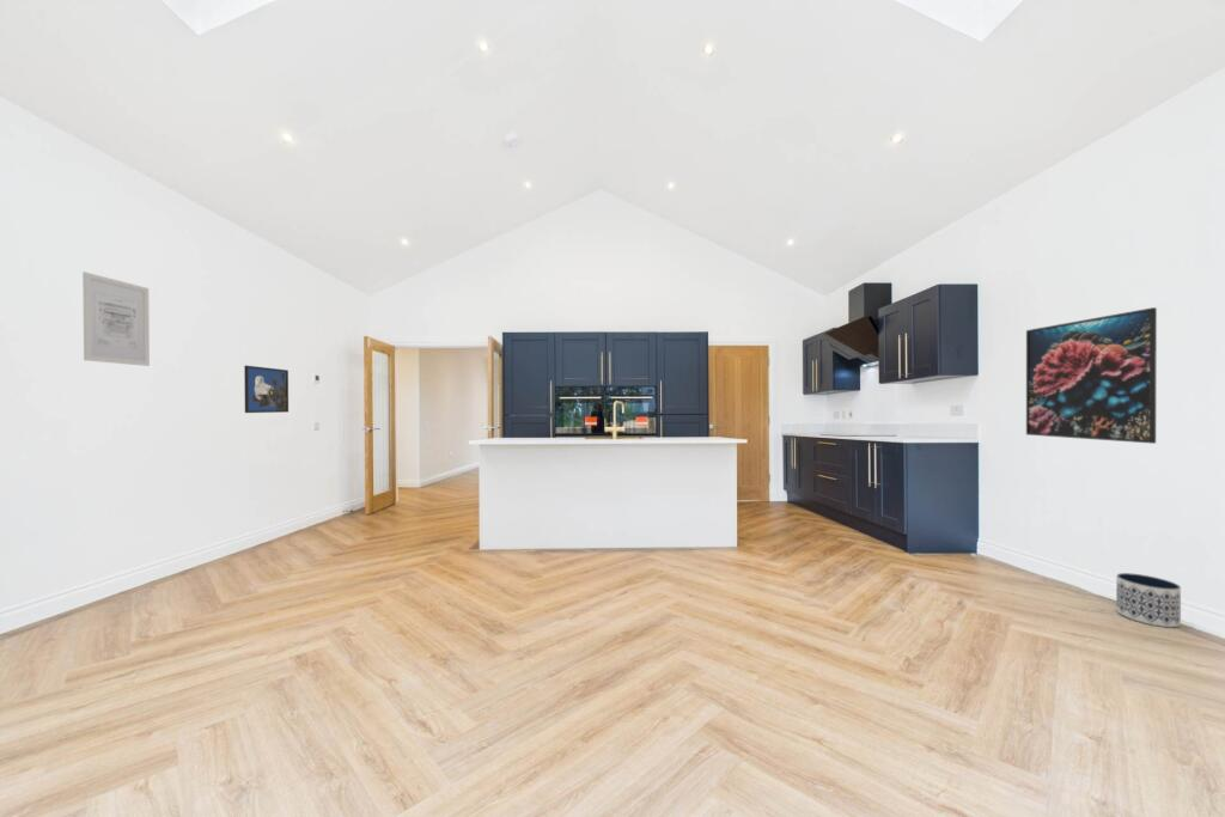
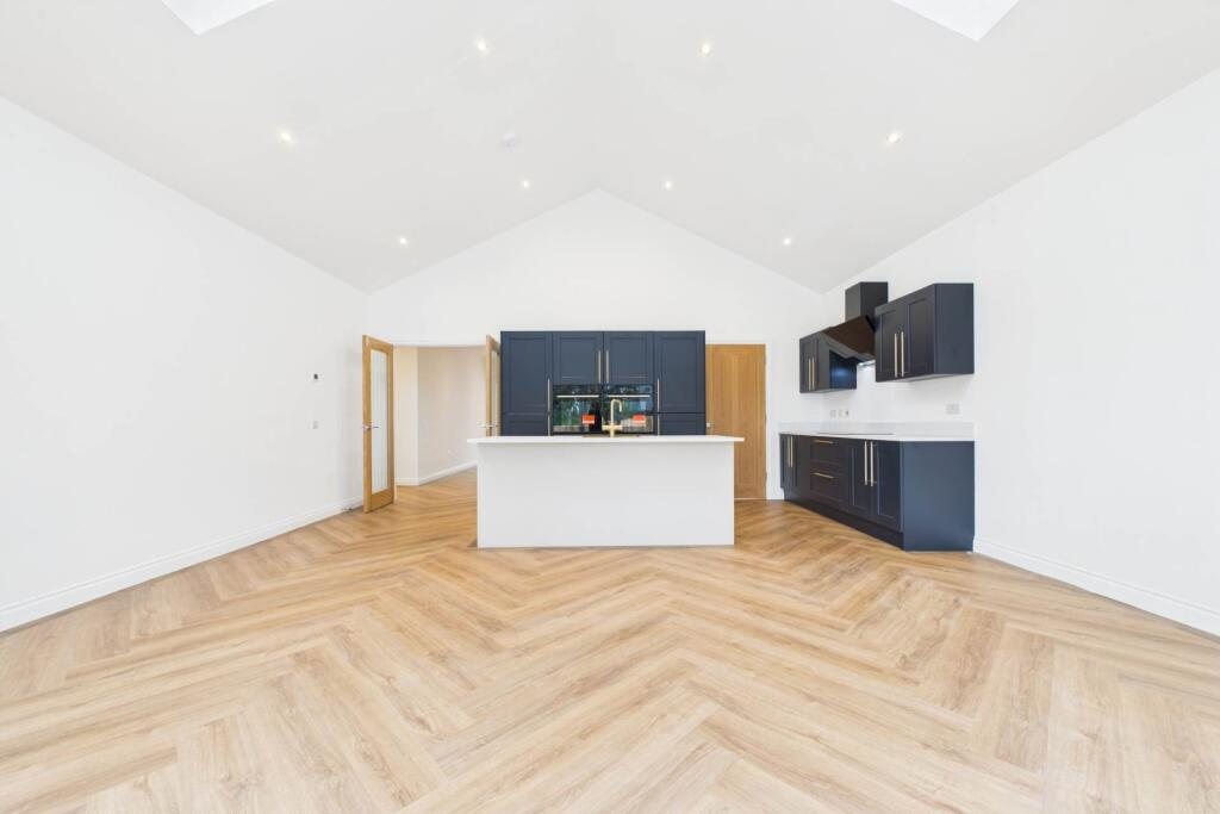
- planter (1147, 599)
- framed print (267, 390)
- wall art (117, 322)
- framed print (1083, 379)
